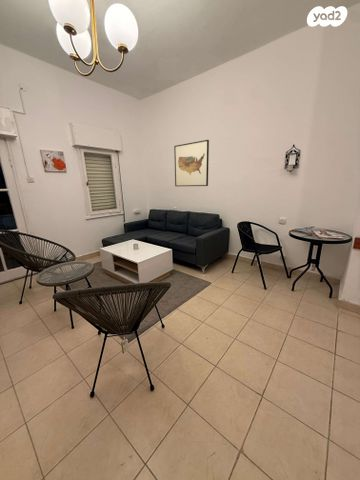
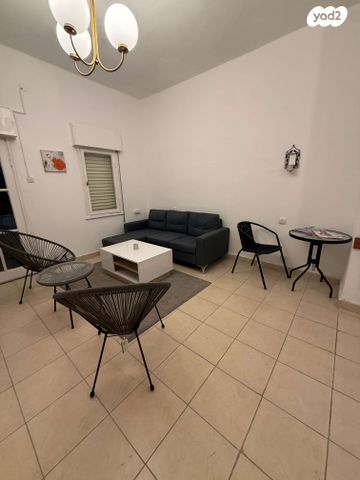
- wall art (190, 165)
